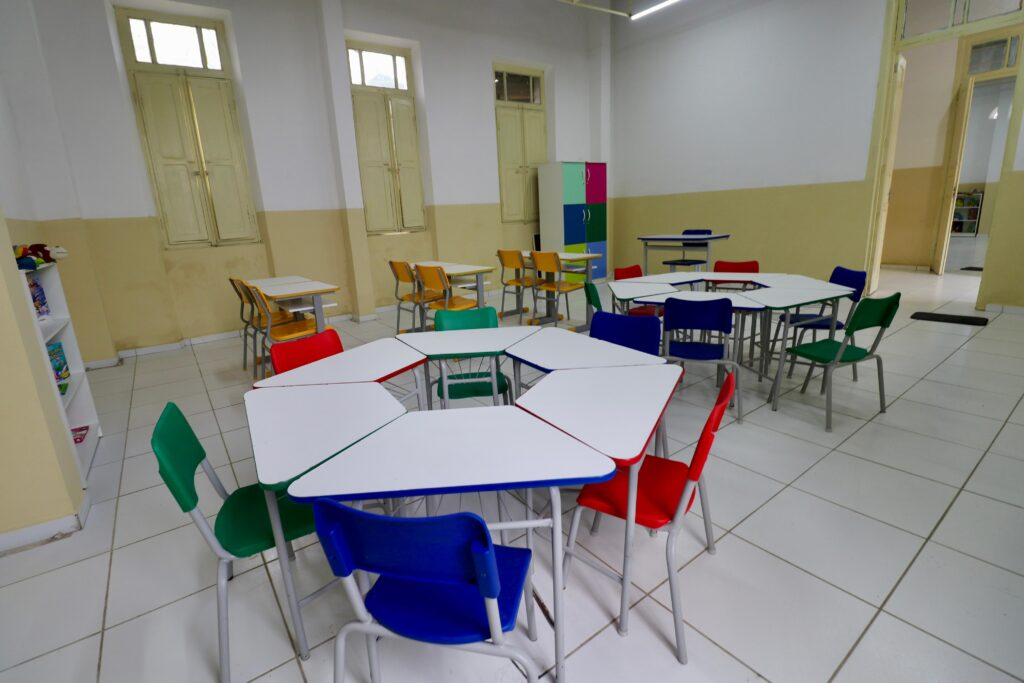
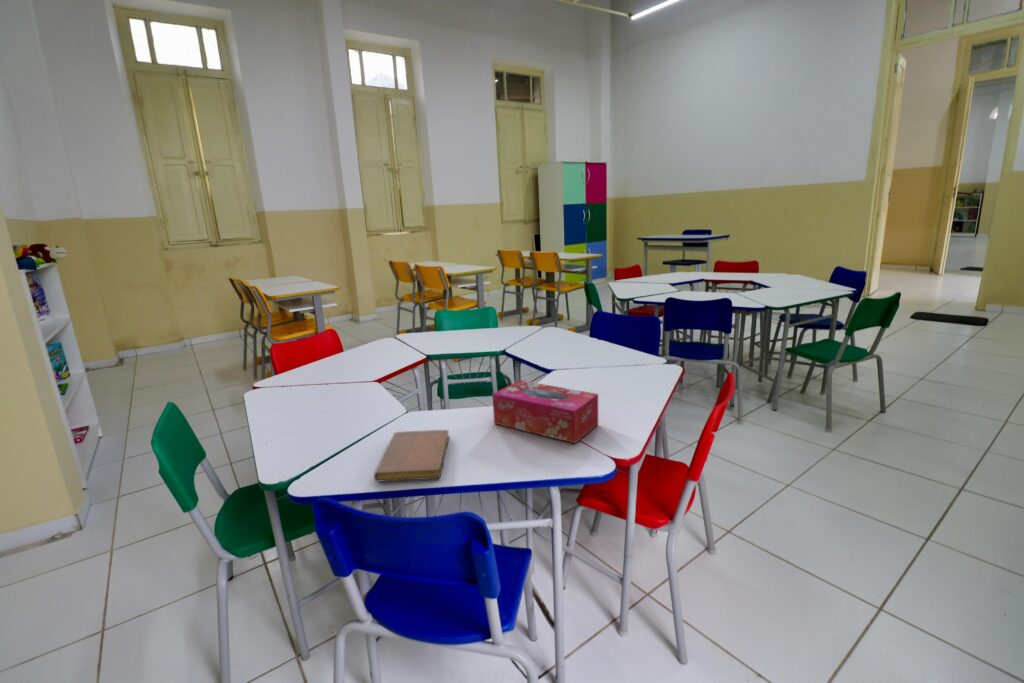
+ notebook (414, 453)
+ tissue box (545, 408)
